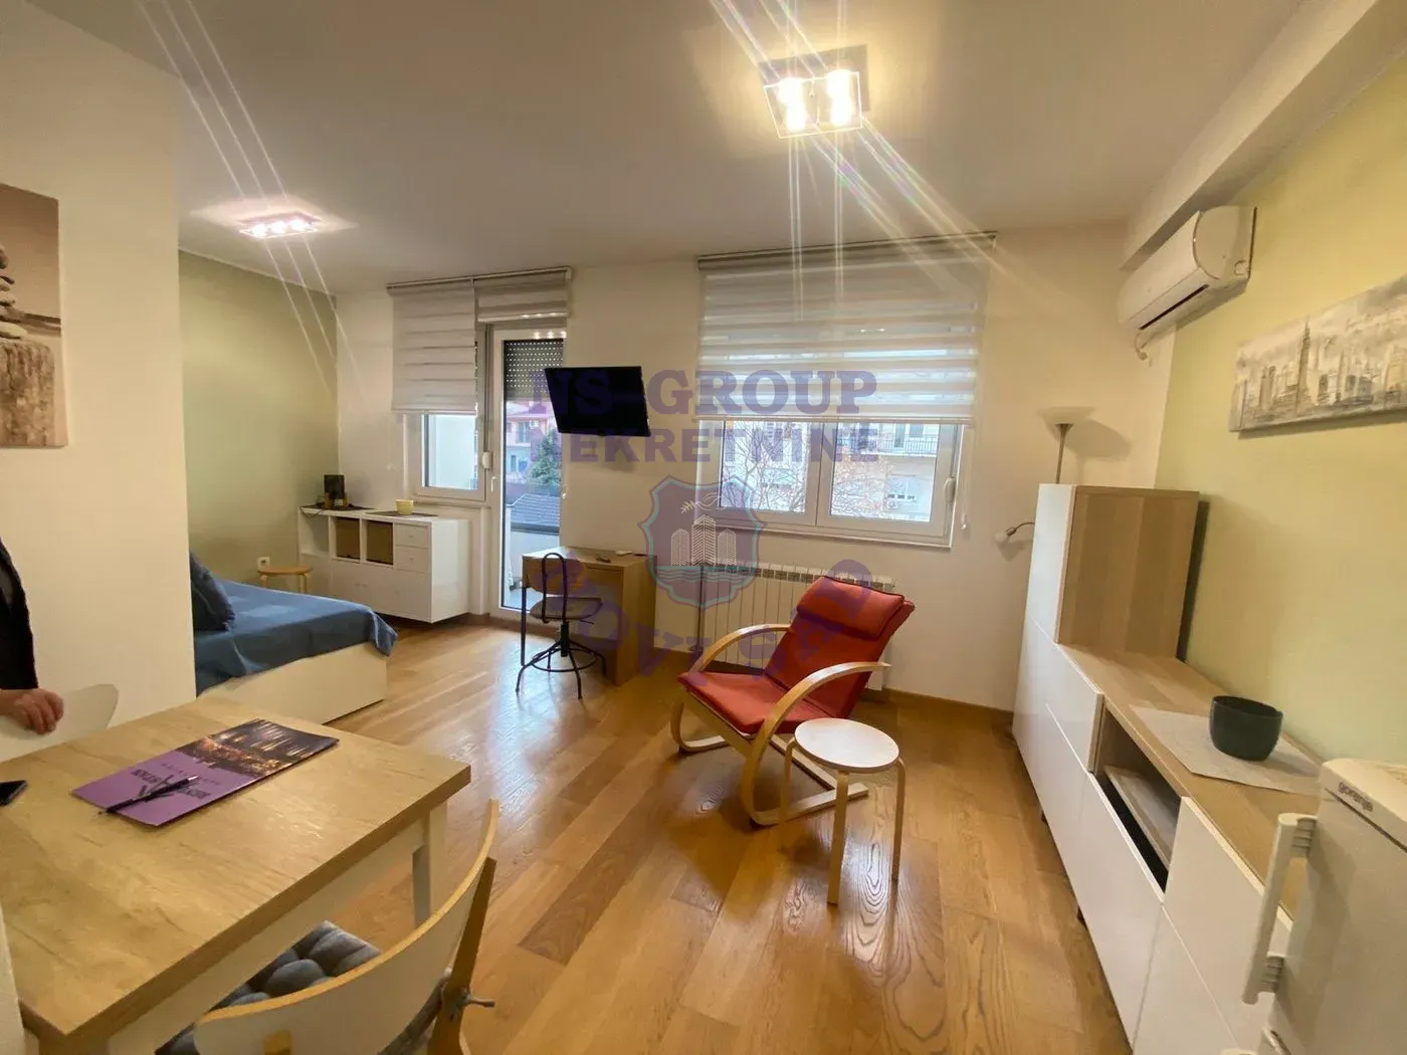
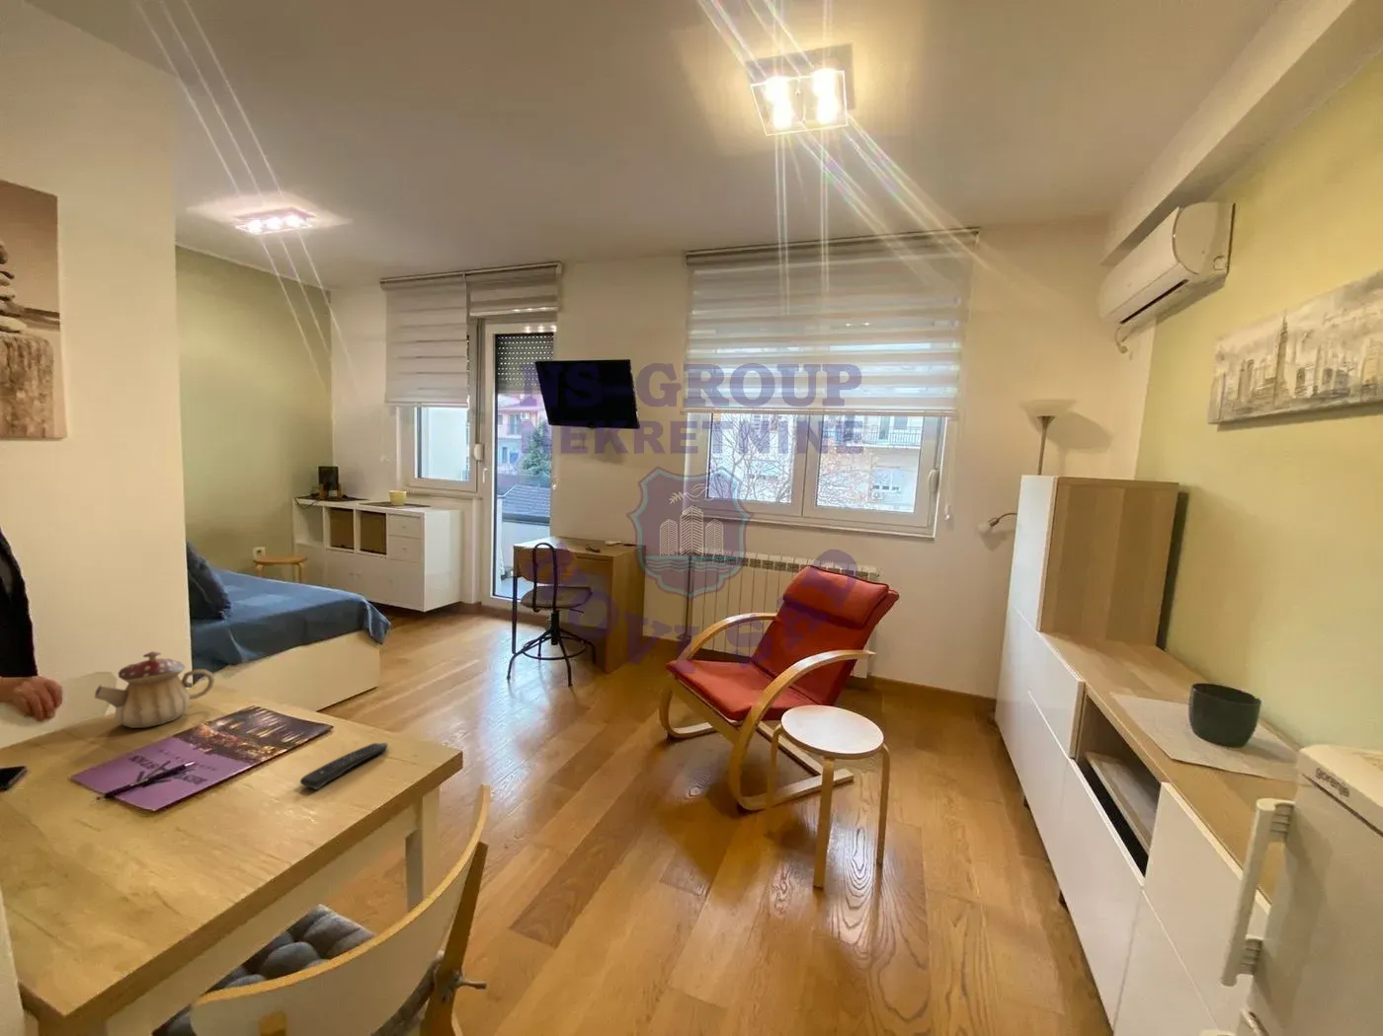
+ teapot (158, 683)
+ remote control (348, 762)
